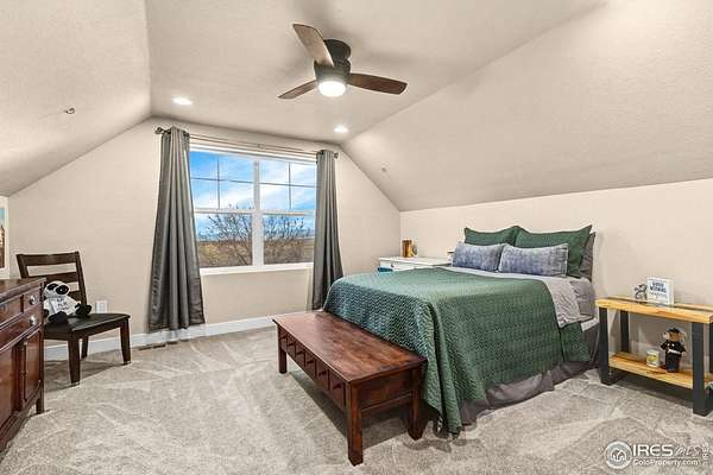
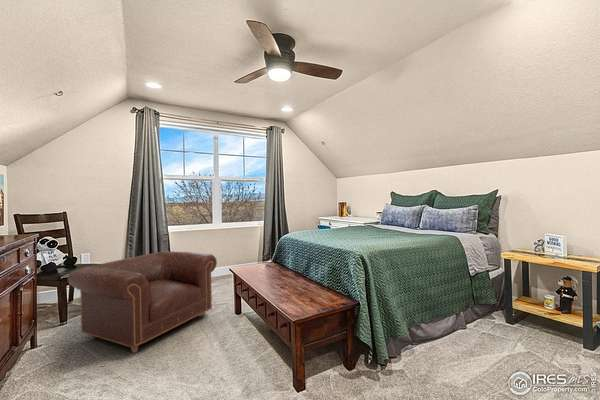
+ armchair (148, 292)
